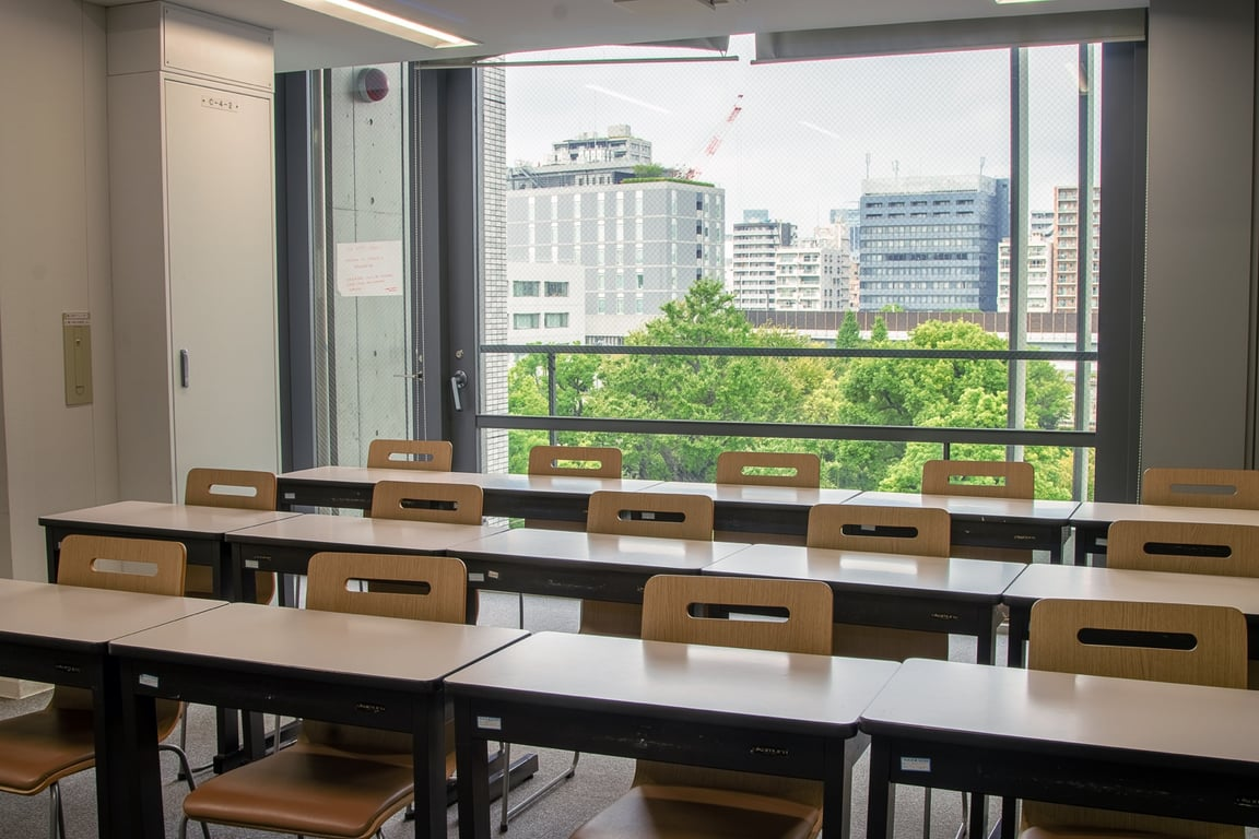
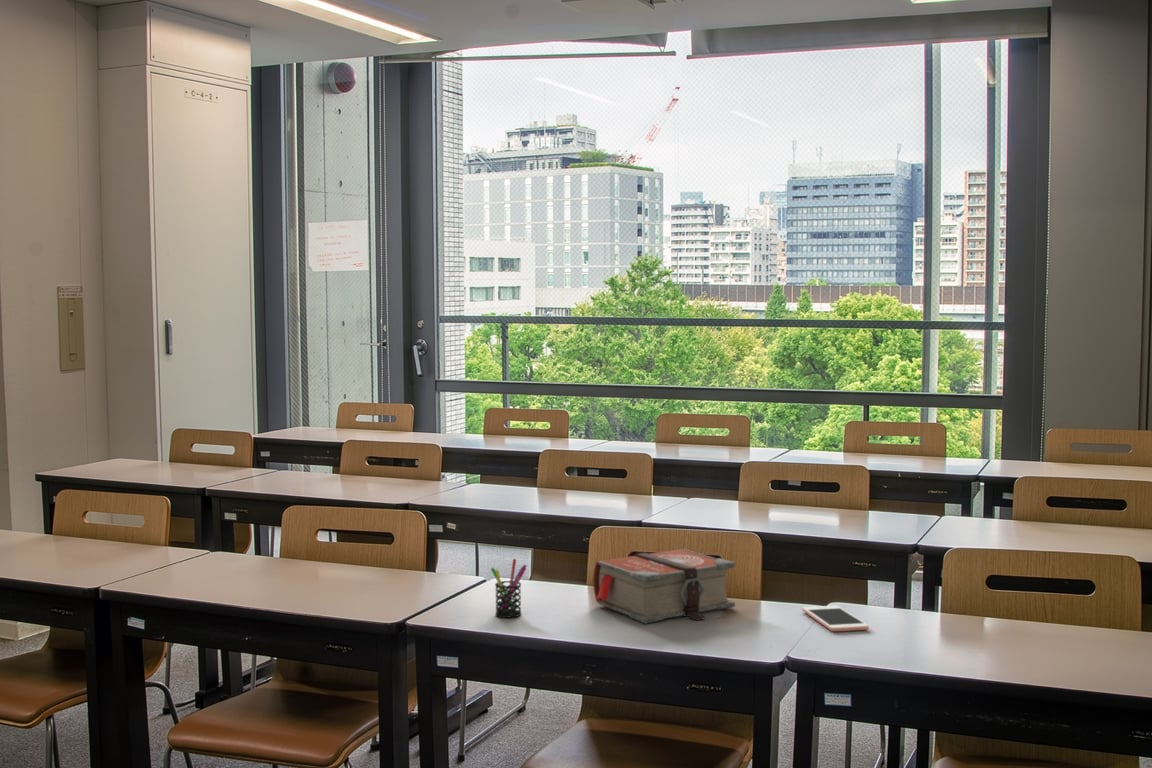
+ bible (664, 584)
+ pen holder (506, 587)
+ cell phone (834, 618)
